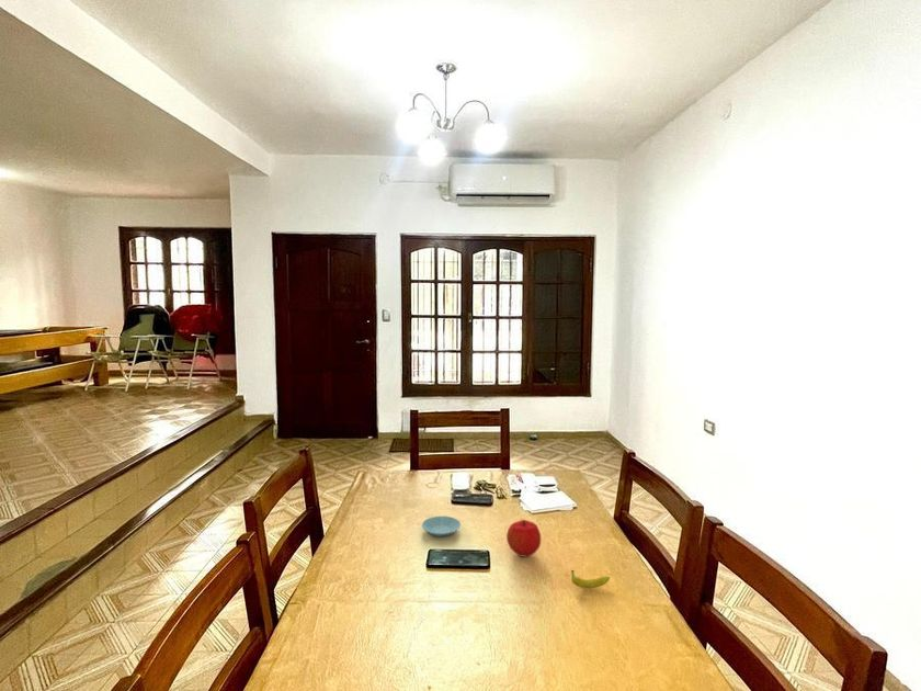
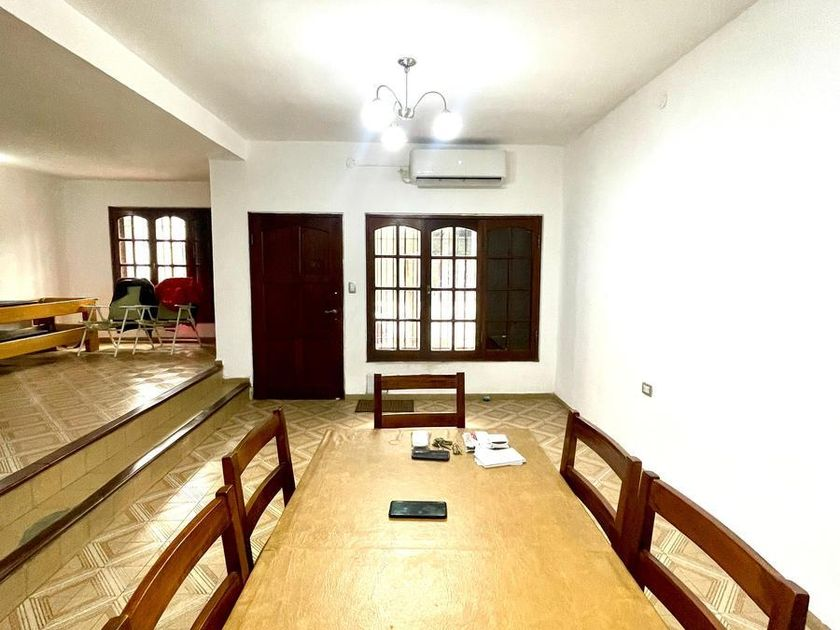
- saucer (441, 528)
- fruit (591, 579)
- fruit (523, 536)
